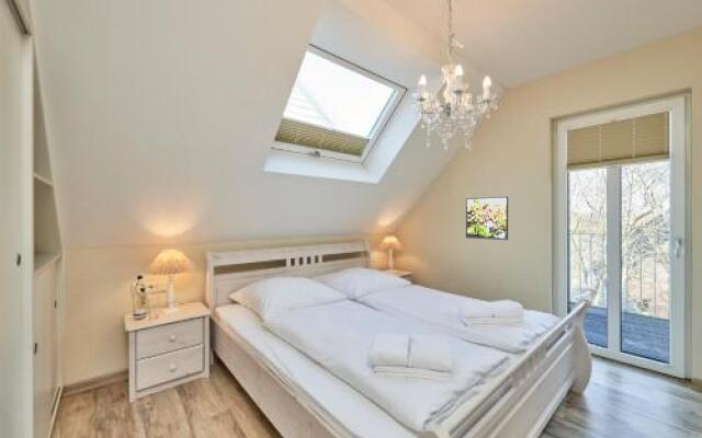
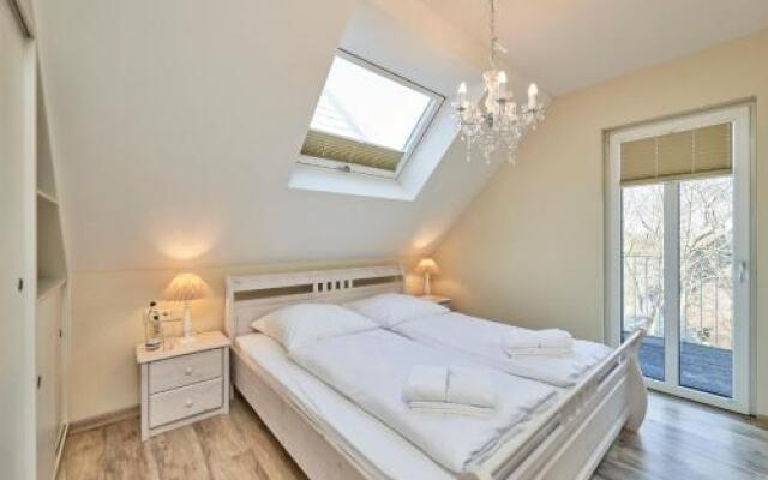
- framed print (486, 218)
